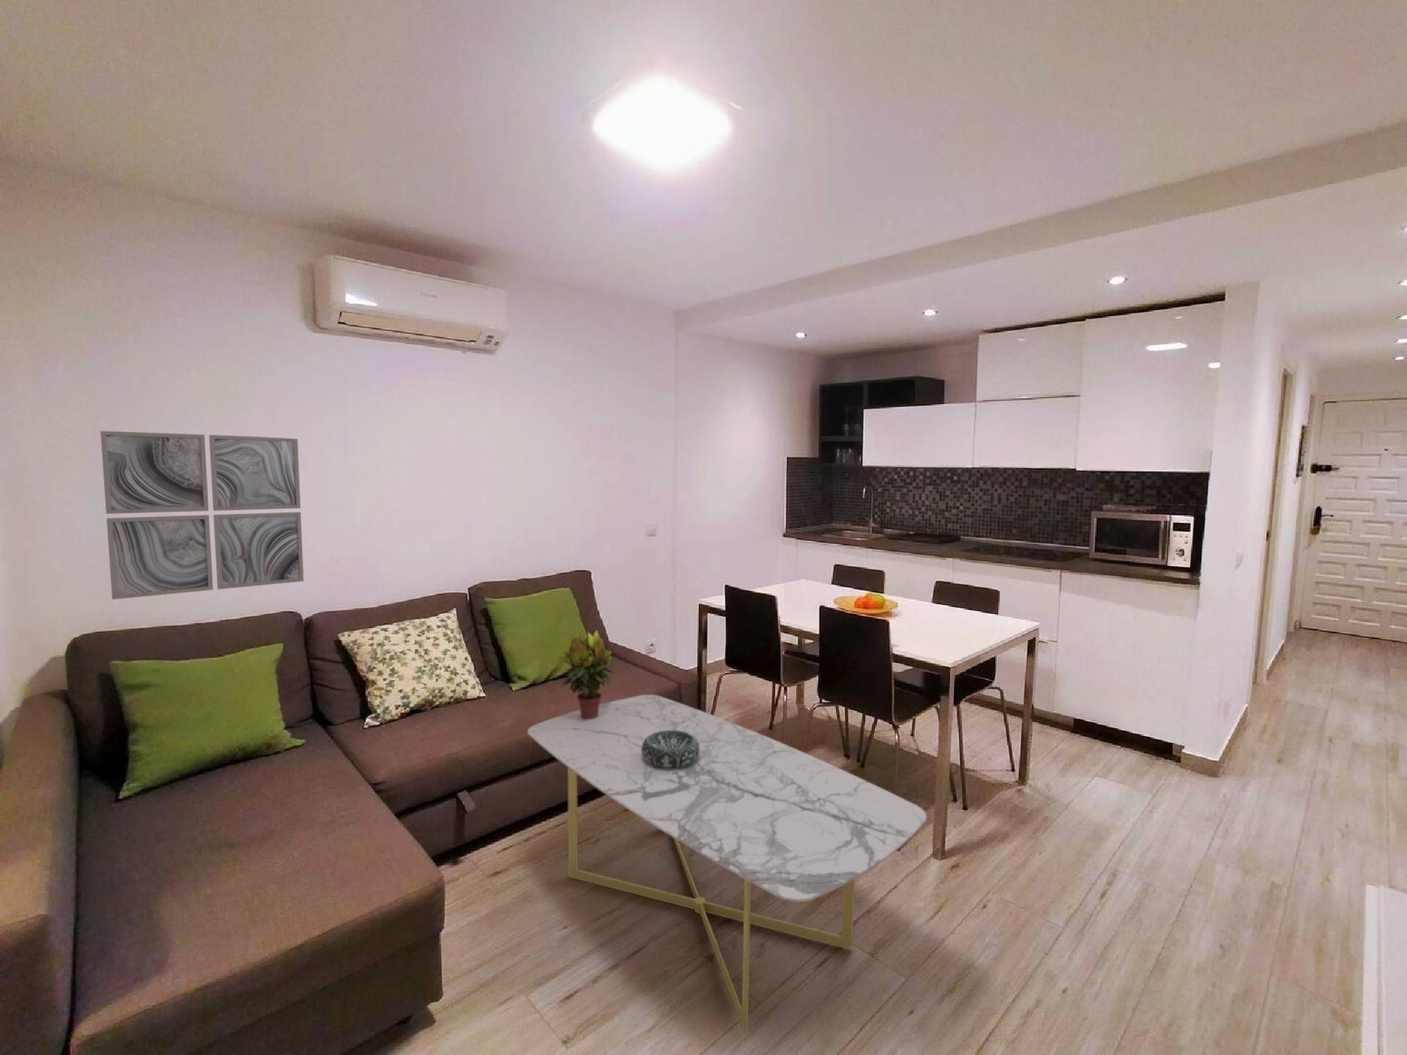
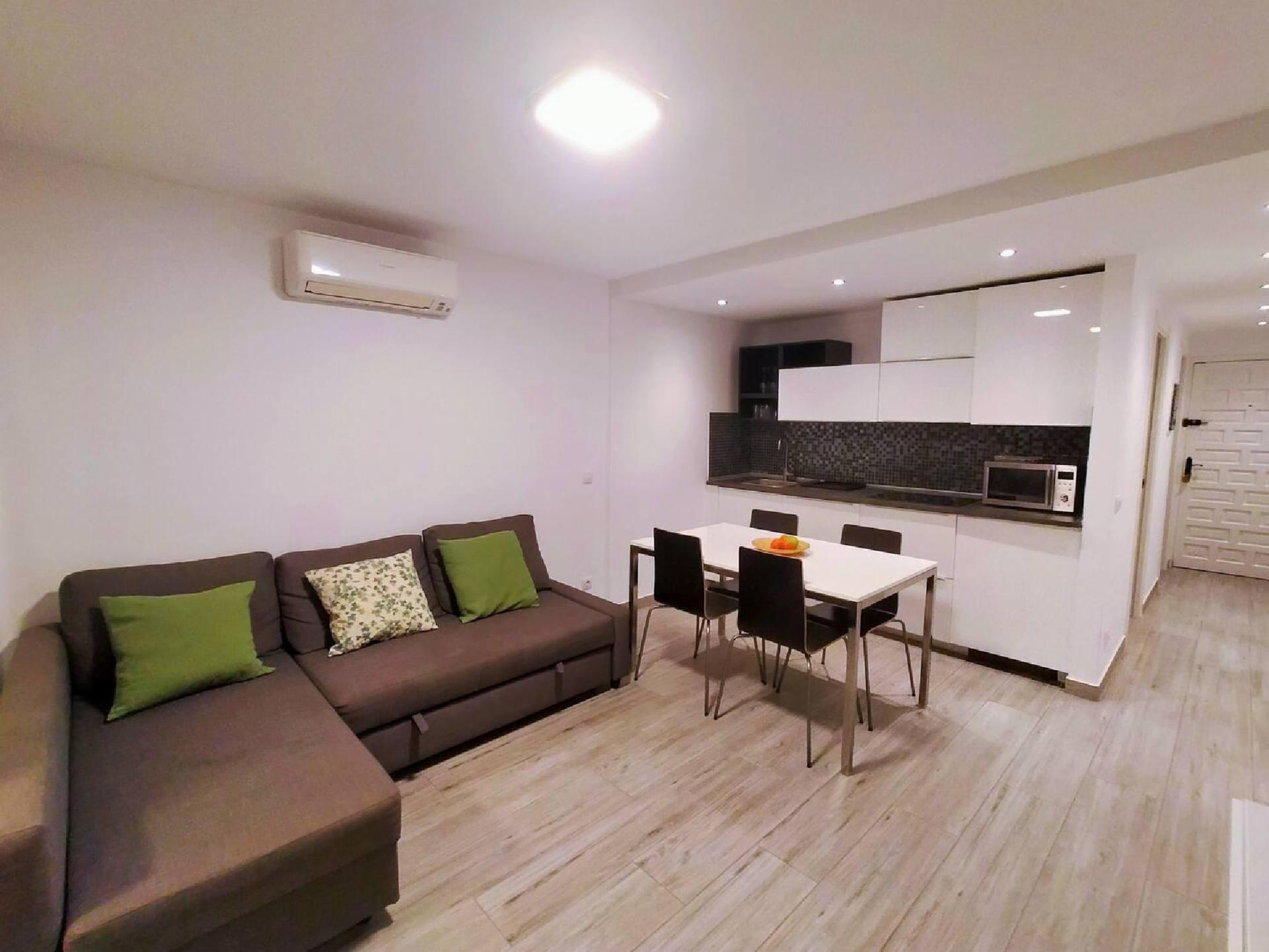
- potted plant (590, 672)
- wall art (213, 514)
- coffee table (700, 838)
- decorative bowl (670, 748)
